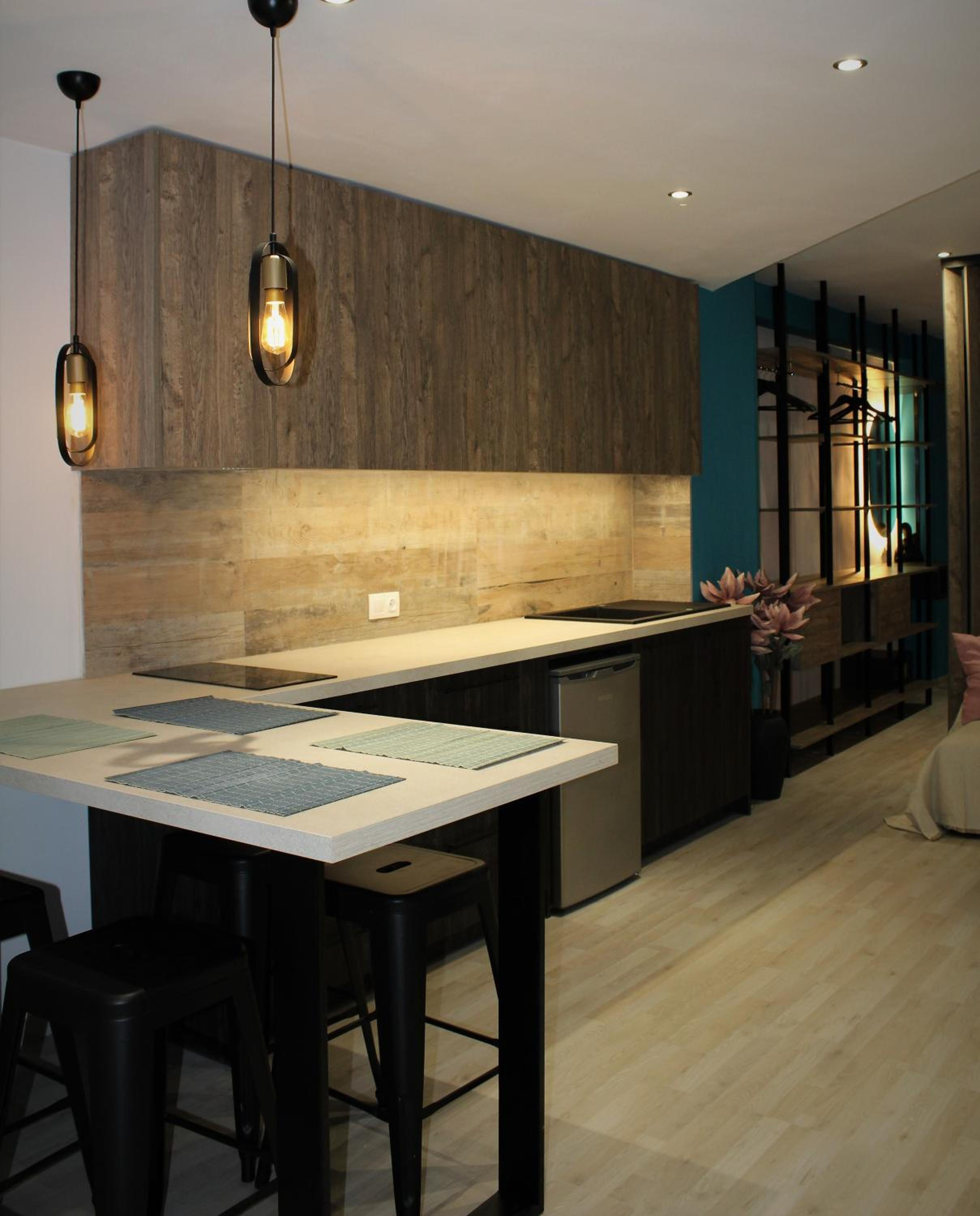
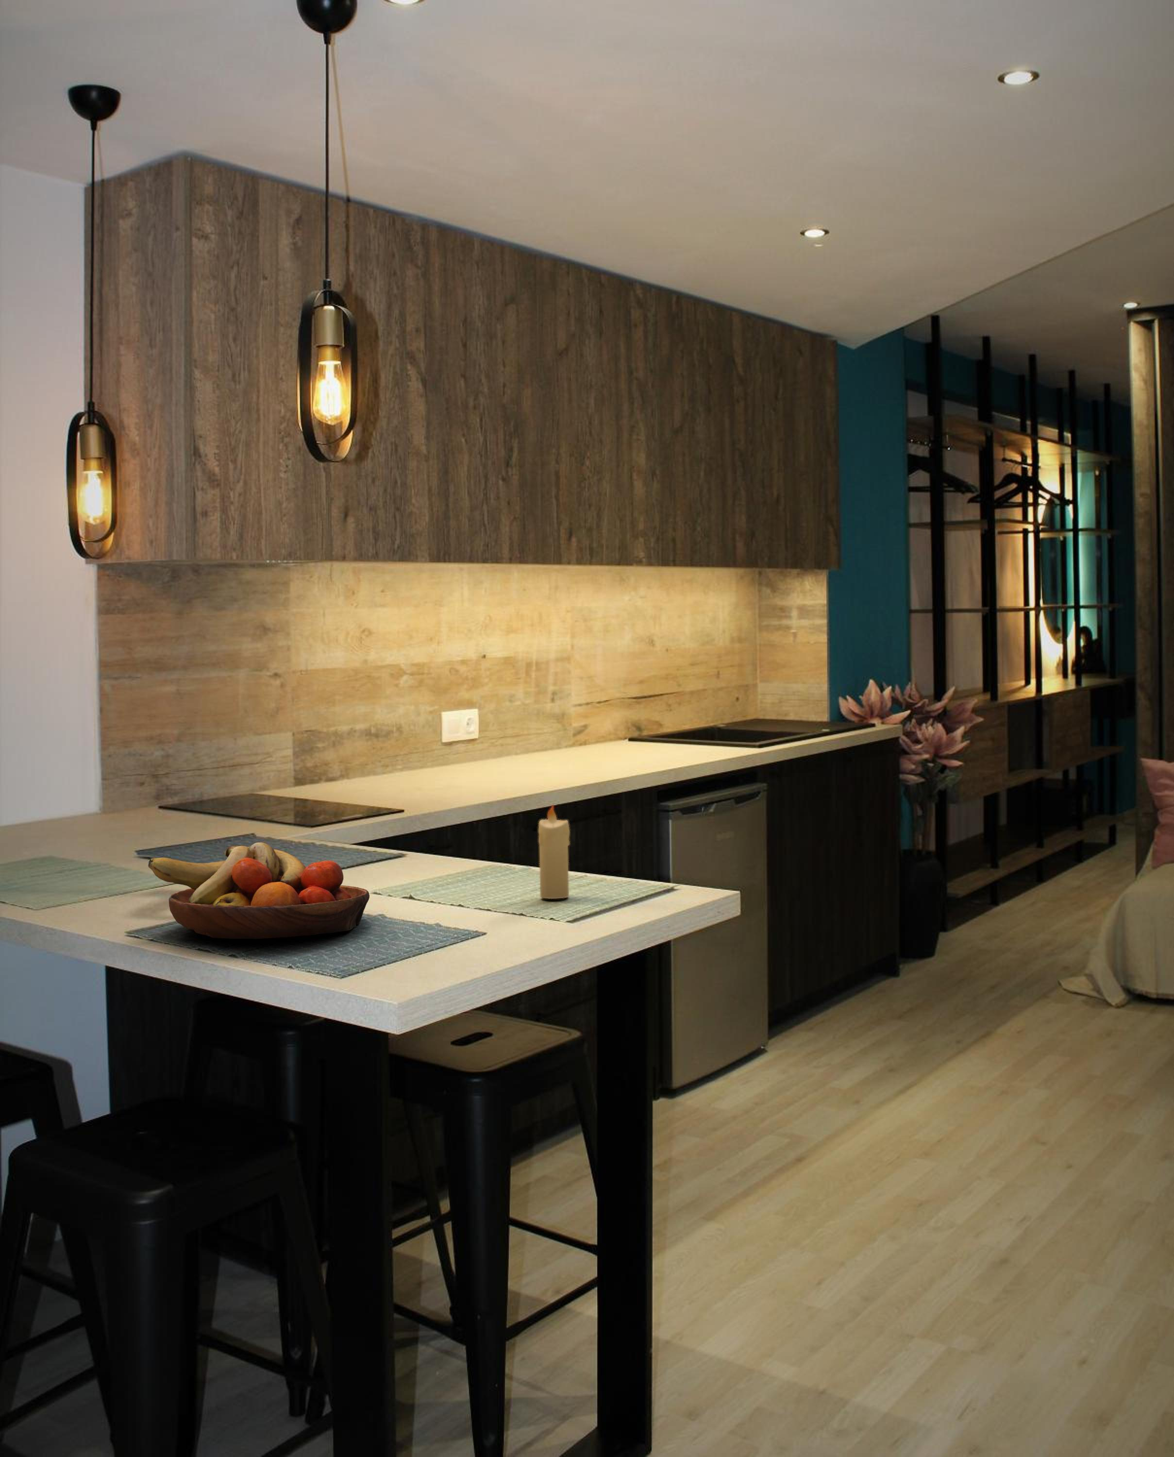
+ candle (553, 851)
+ fruit bowl (268, 887)
